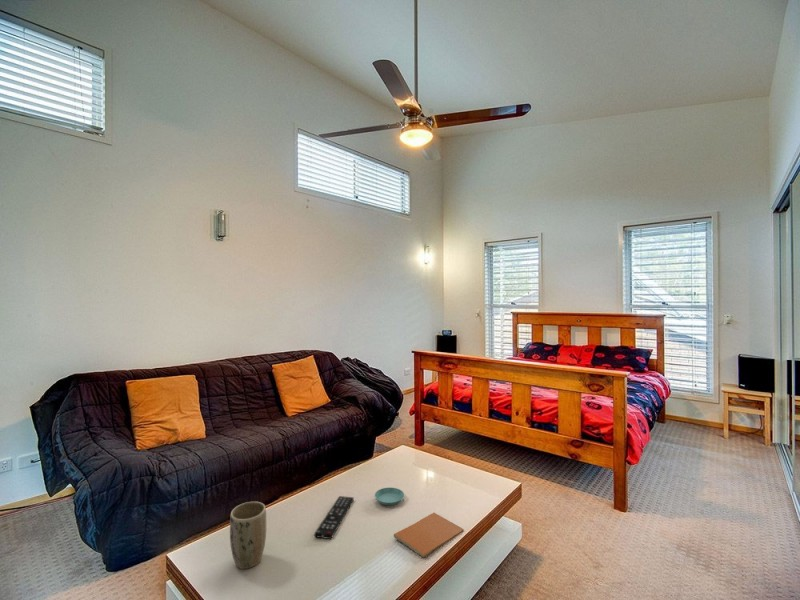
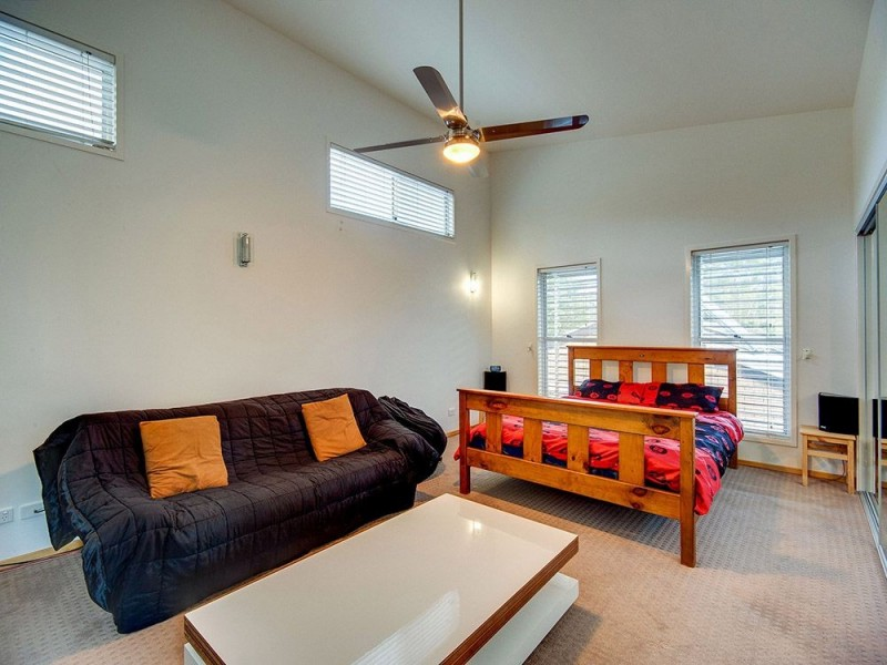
- book (429, 532)
- saucer (389, 497)
- plant pot (248, 535)
- remote control (335, 515)
